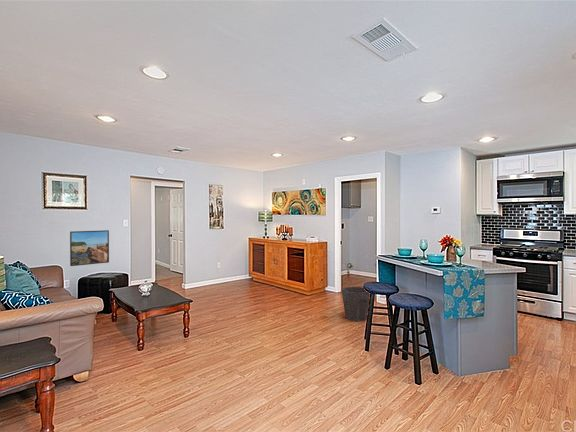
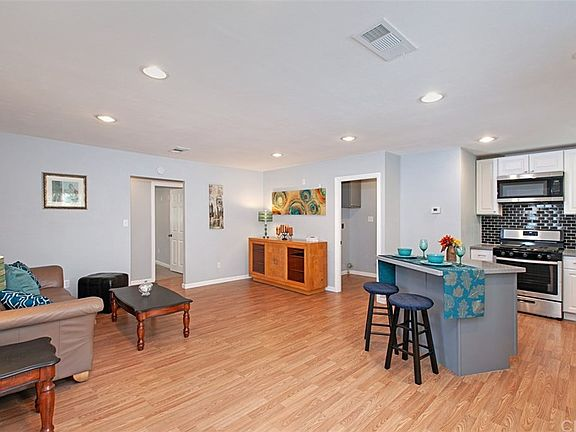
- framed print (90, 247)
- waste bin (356, 303)
